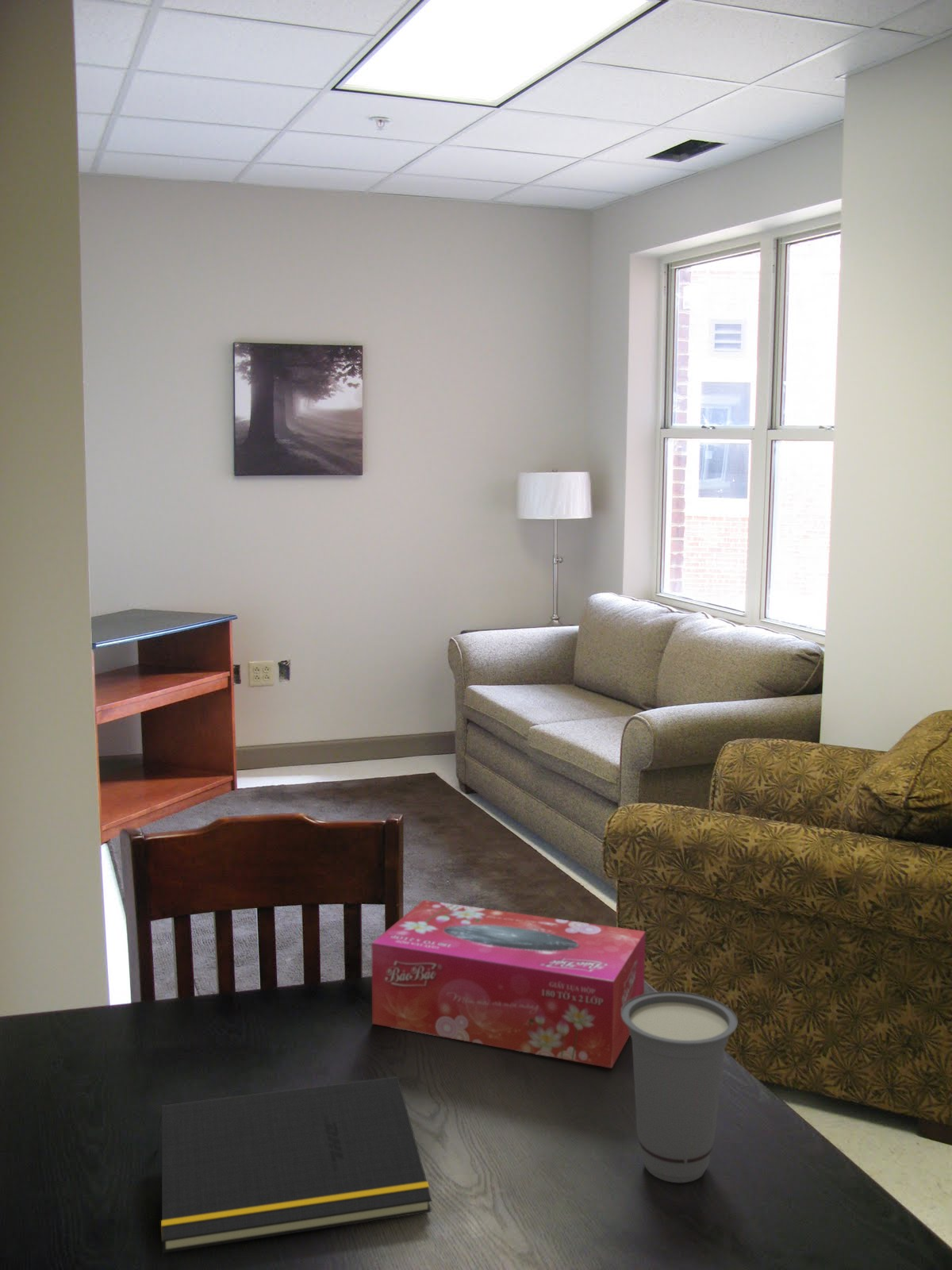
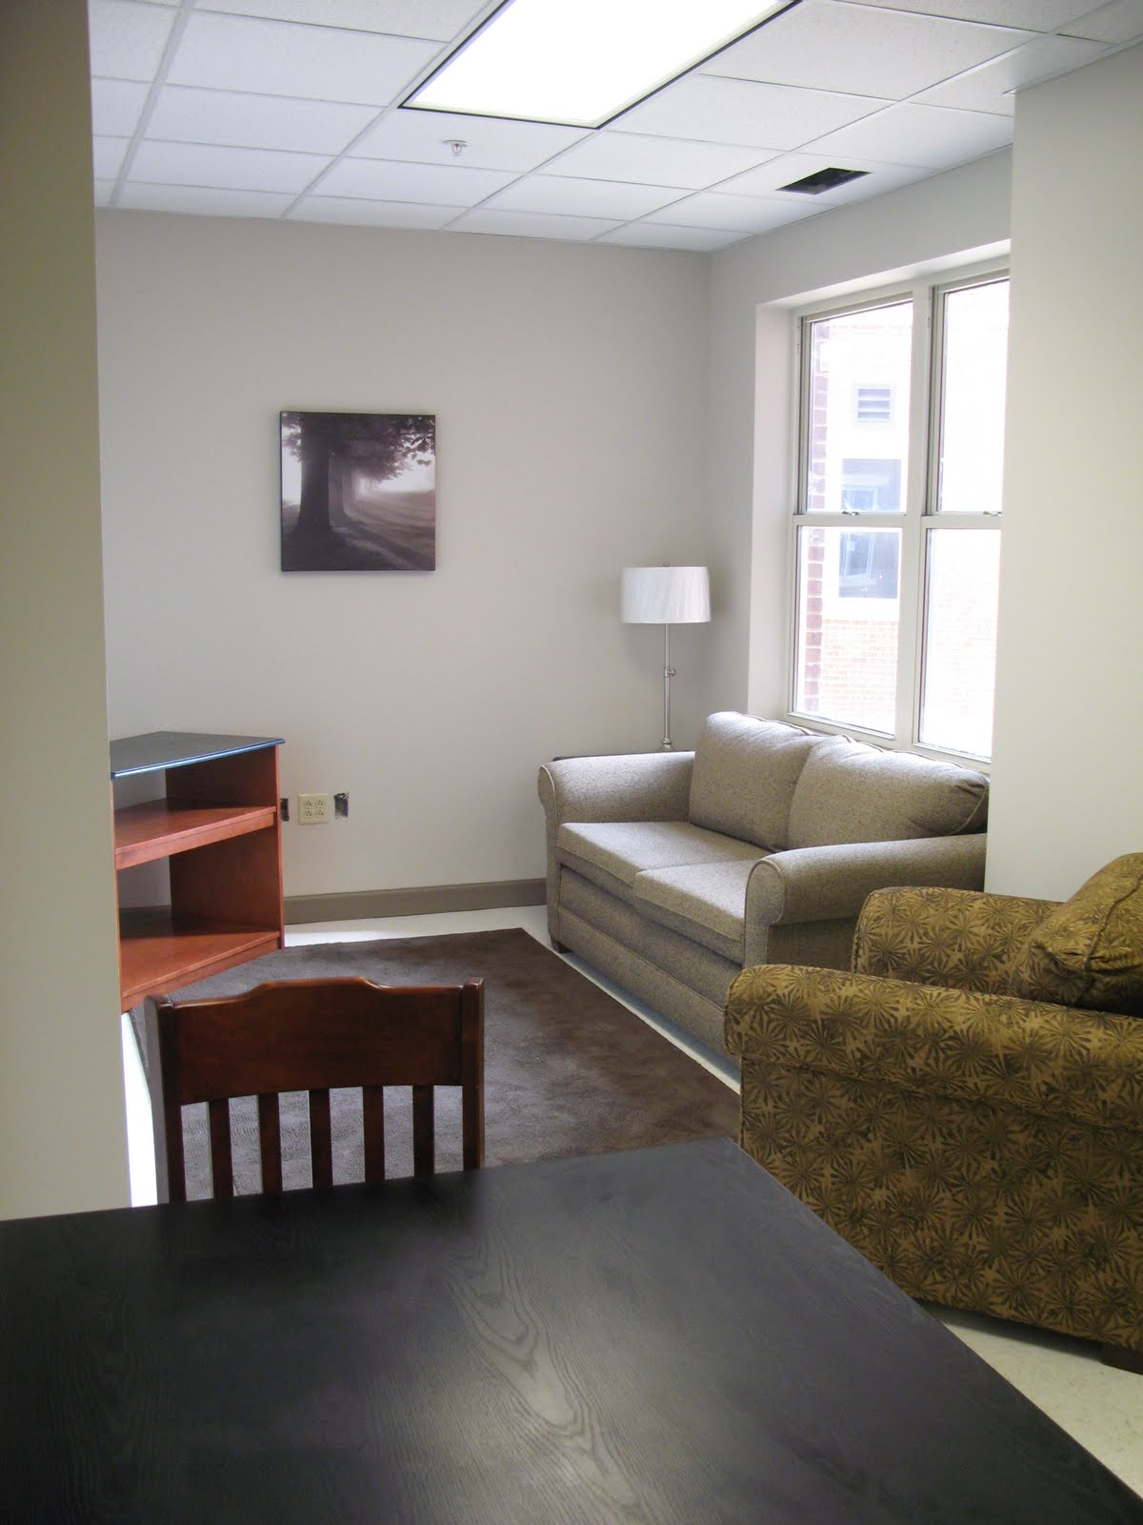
- notepad (290, 1156)
- cup (677, 1091)
- tissue box (509, 977)
